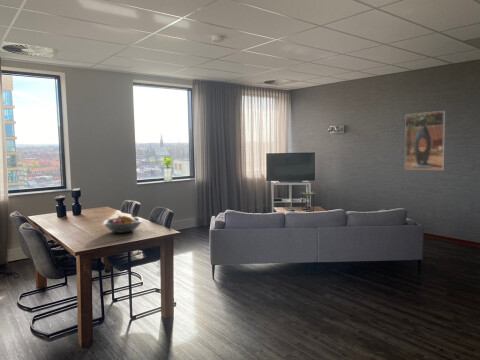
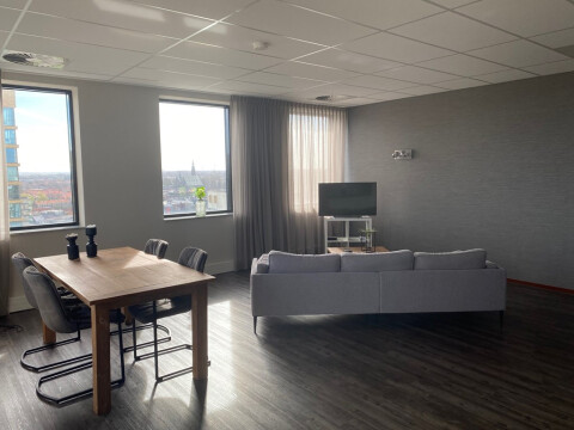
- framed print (424, 141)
- fruit bowl (123, 224)
